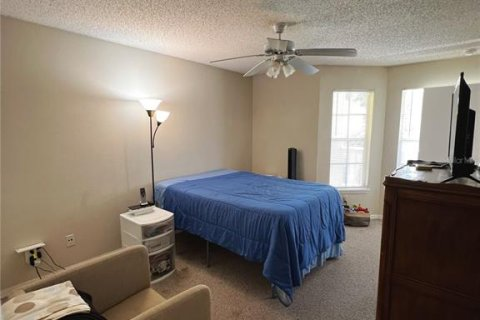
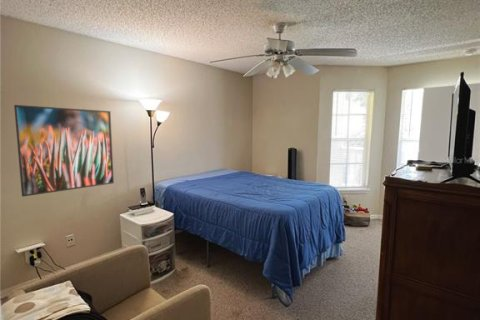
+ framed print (70, 149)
